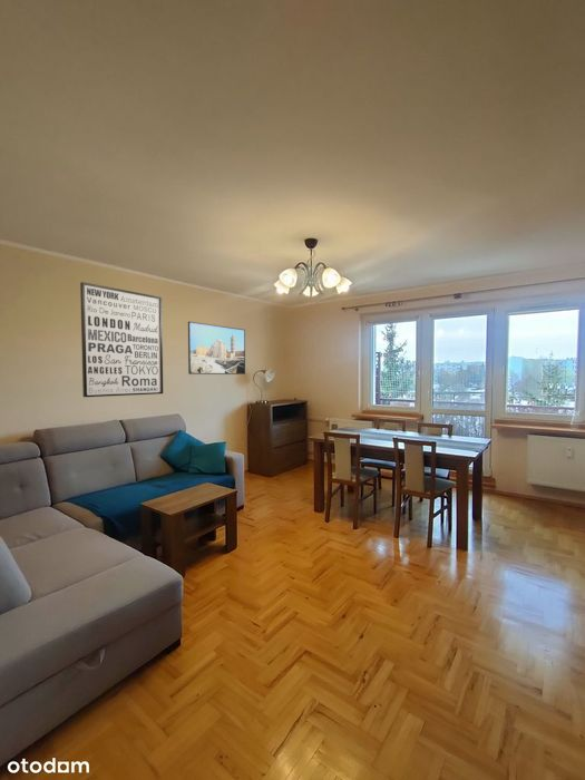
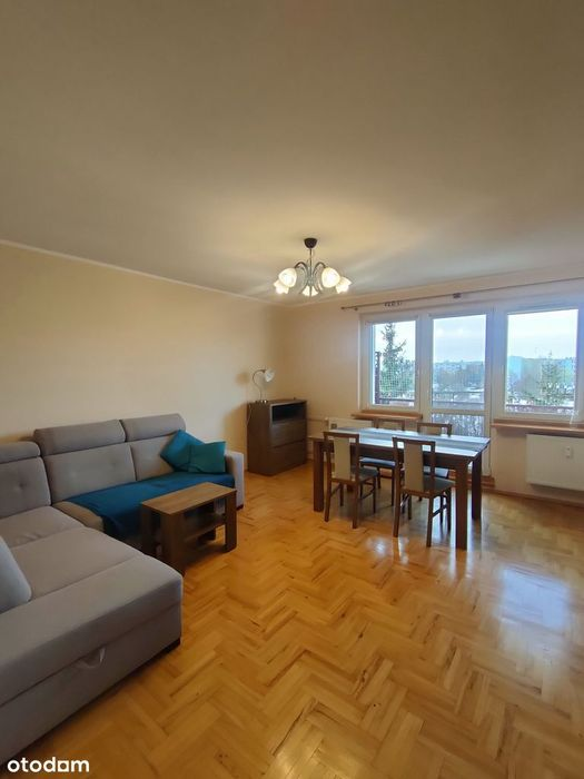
- wall art (125, 343)
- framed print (218, 350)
